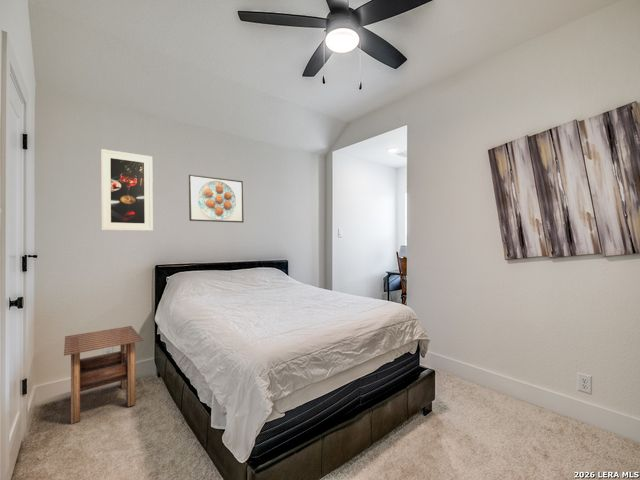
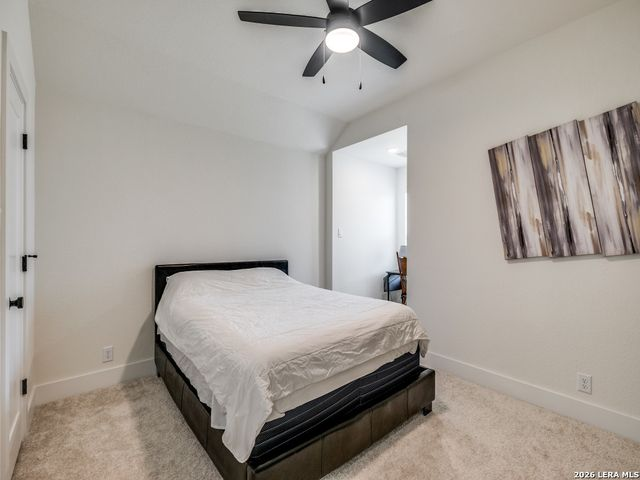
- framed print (217, 199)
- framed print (127, 191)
- side table (103, 369)
